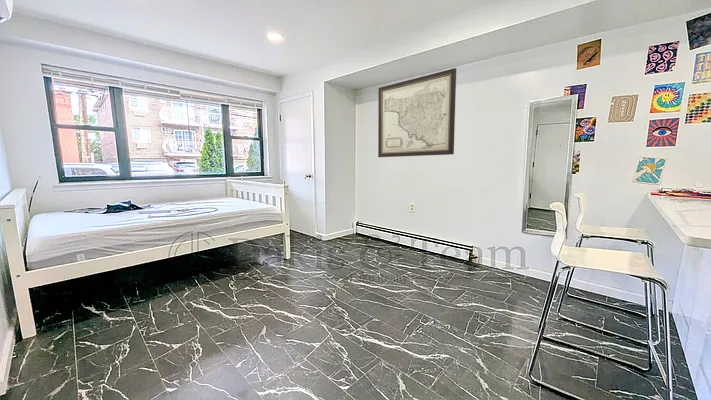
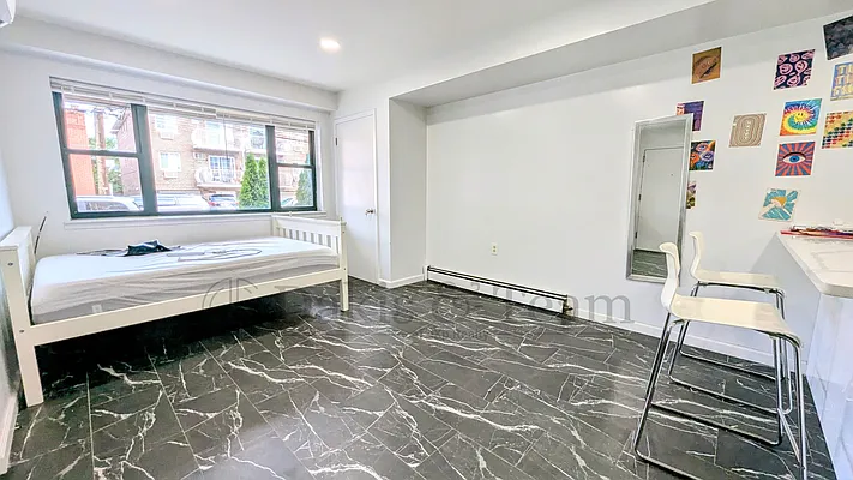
- wall art (412, 118)
